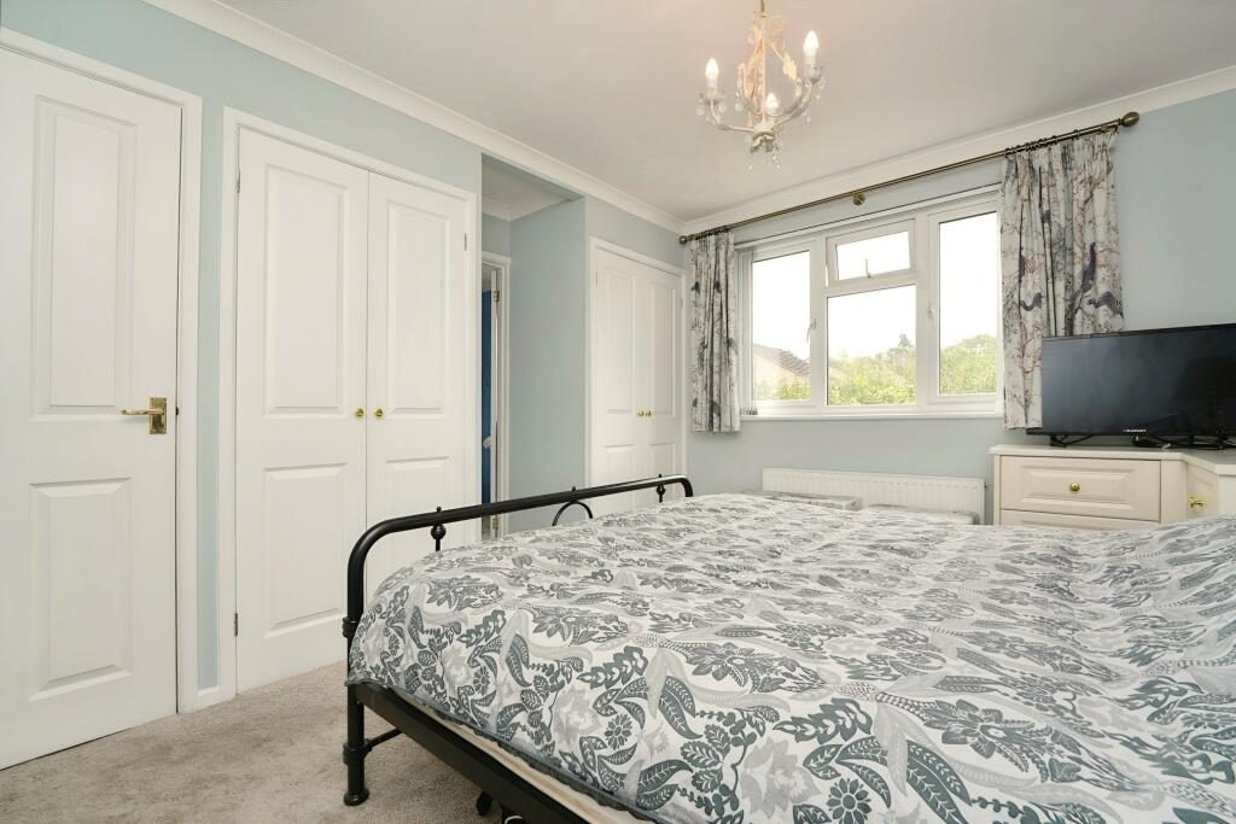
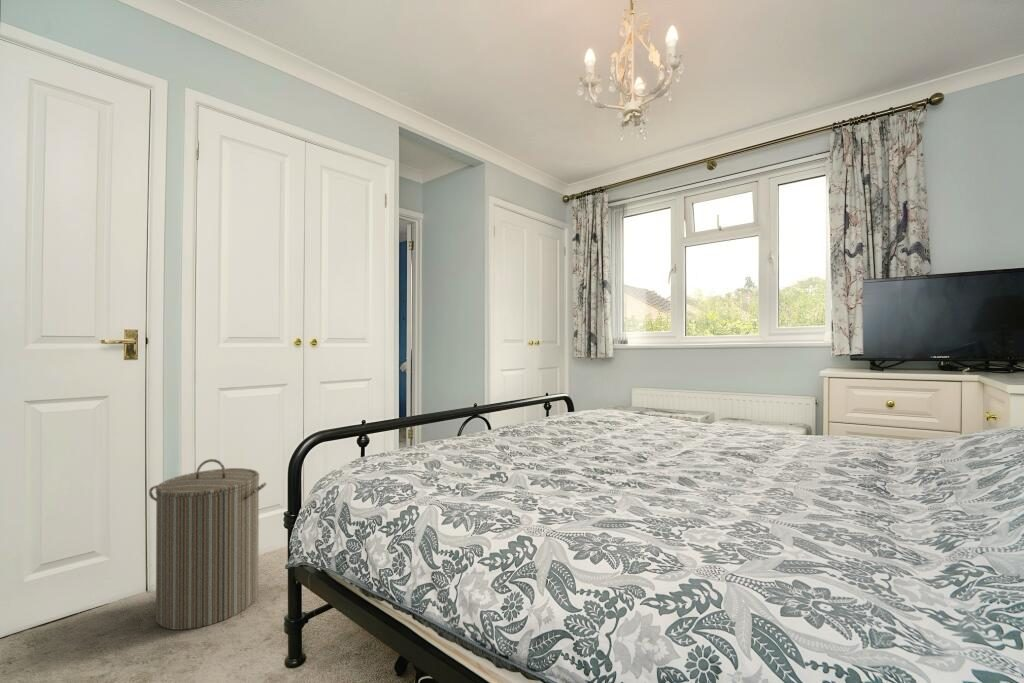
+ laundry hamper (209, 532)
